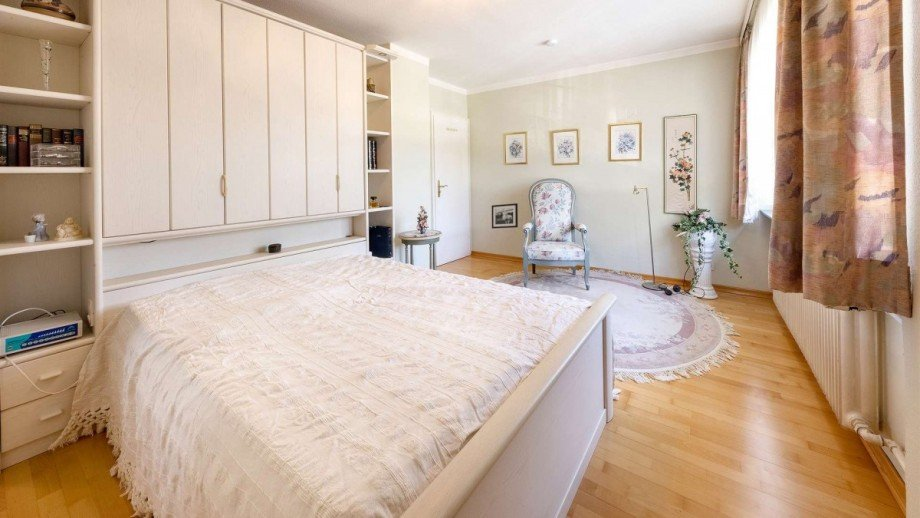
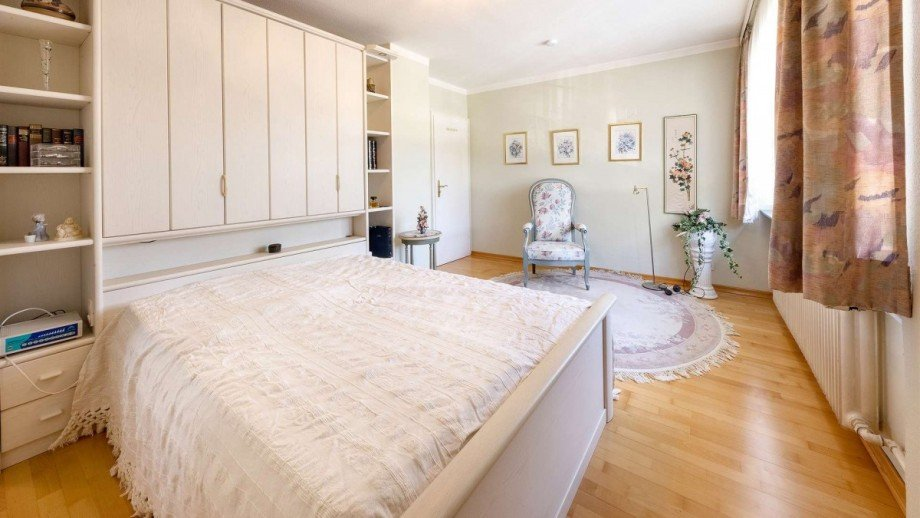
- picture frame (504, 216)
